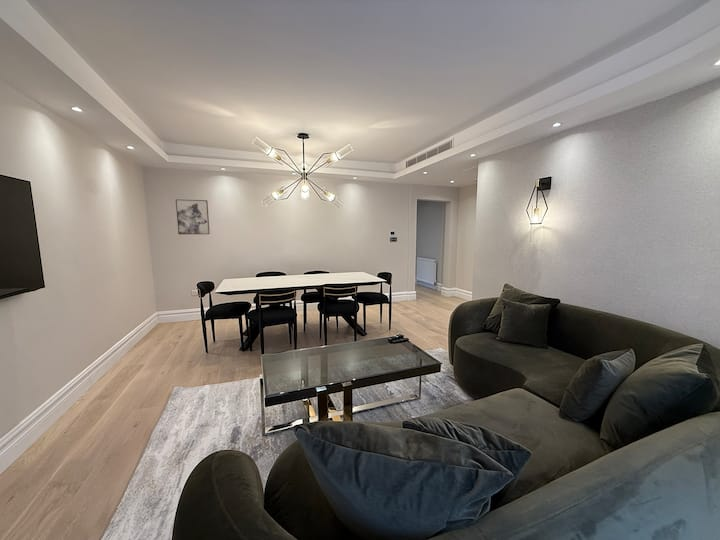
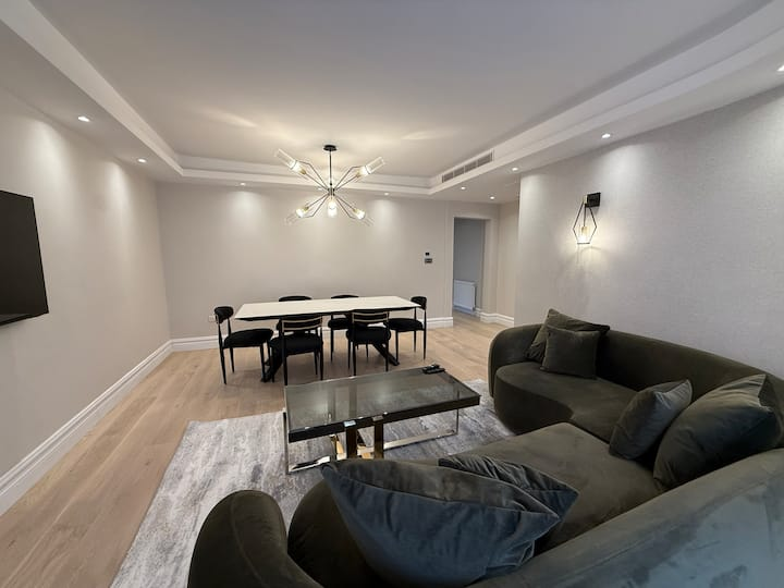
- wall art (193, 217)
